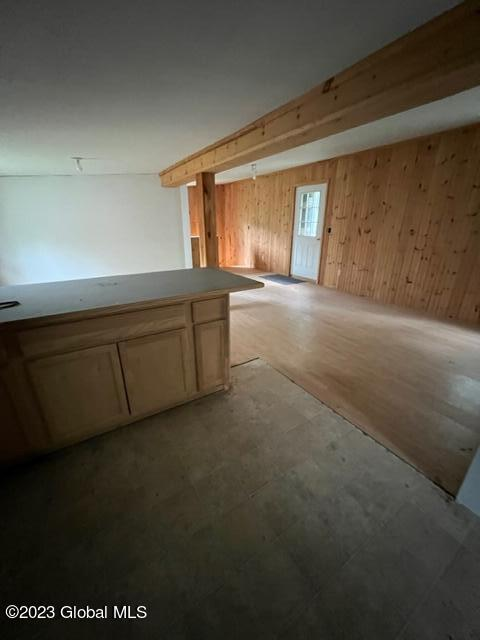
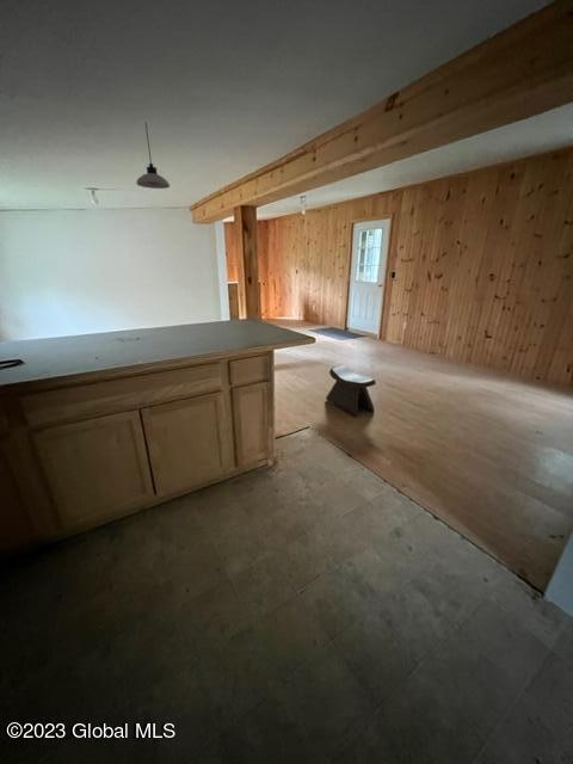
+ stool (350, 389)
+ pendant light (149, 155)
